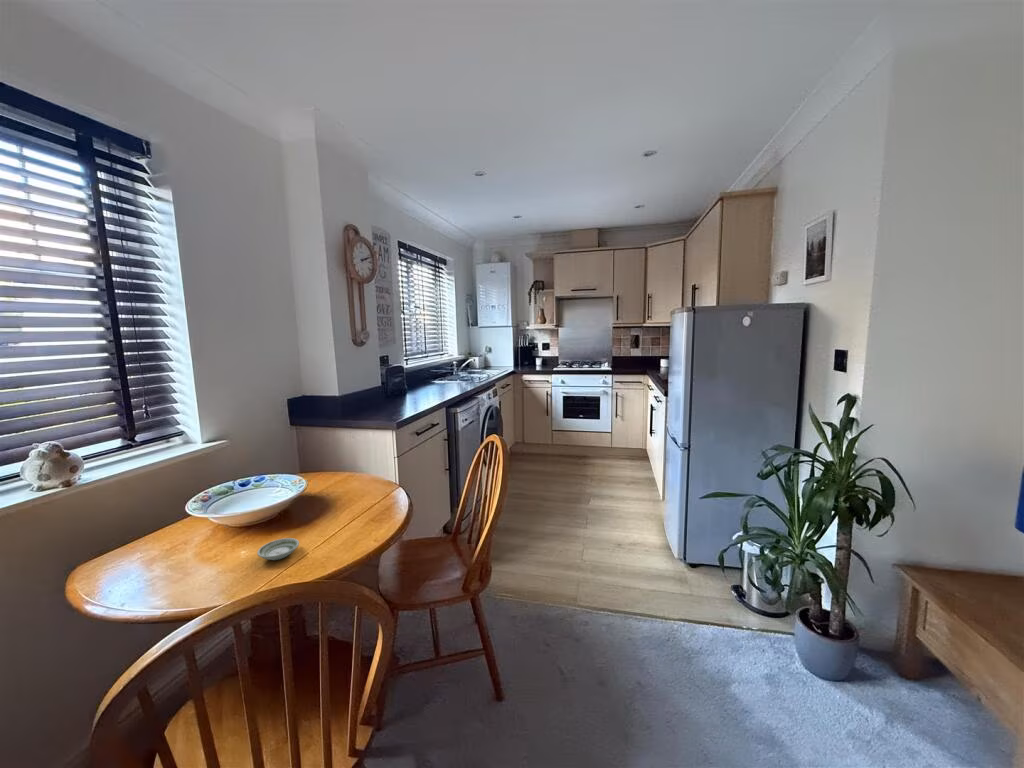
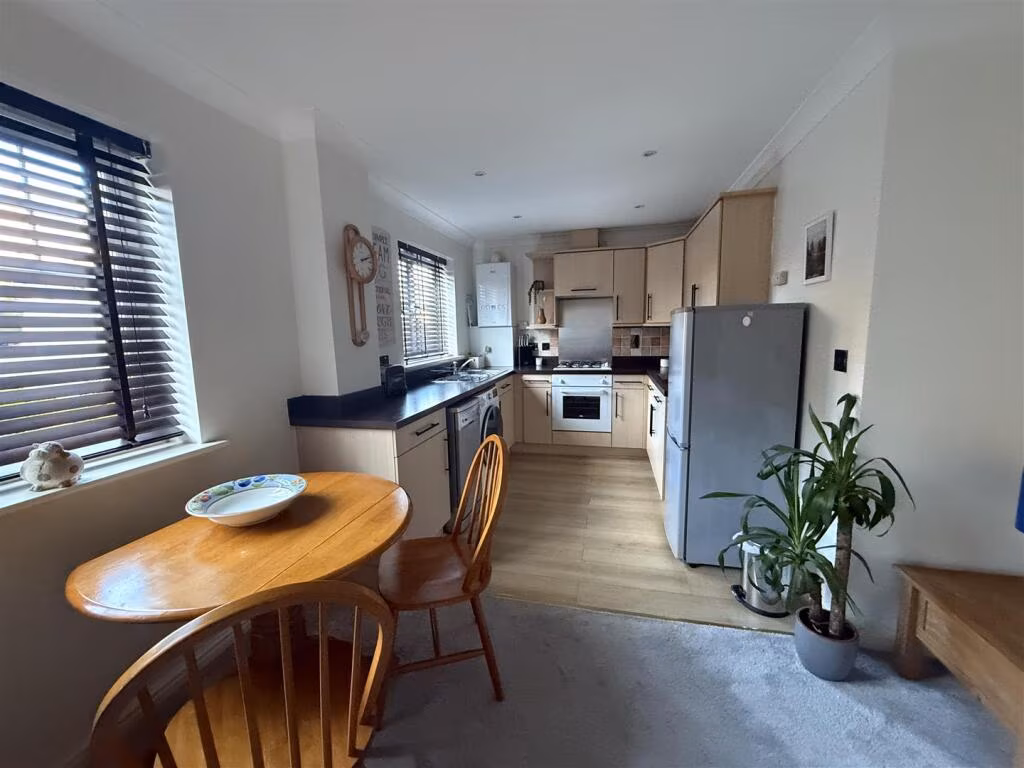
- saucer (279, 550)
